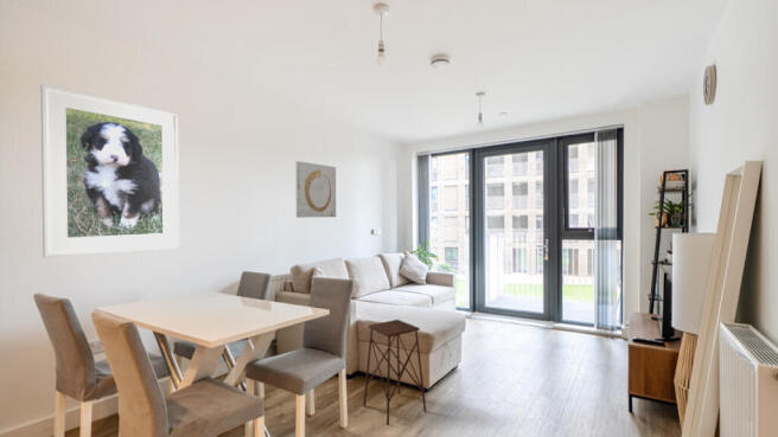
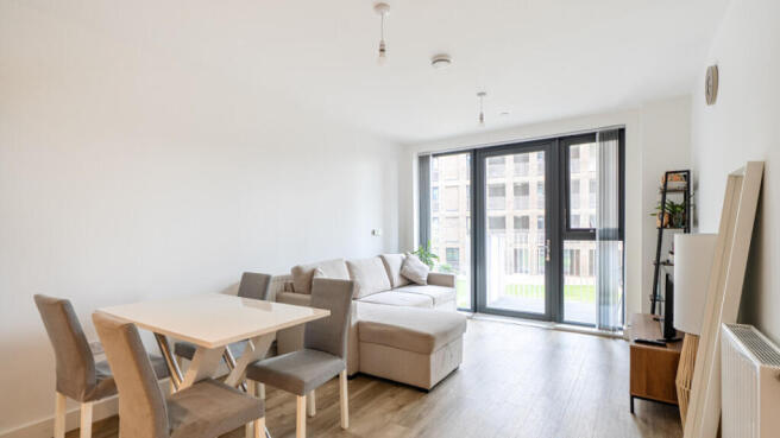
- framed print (119, 176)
- side table (393, 367)
- wall art (317, 191)
